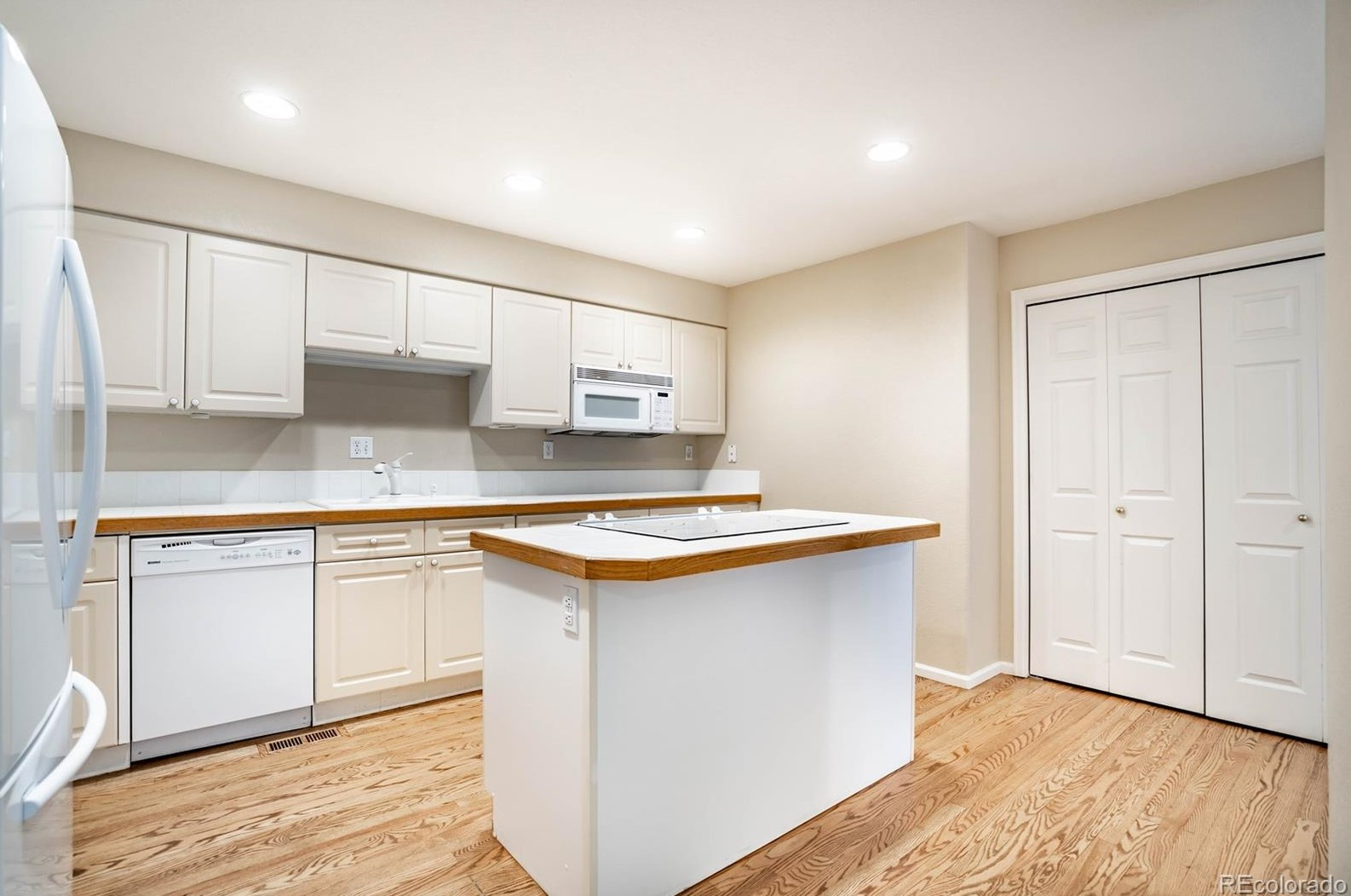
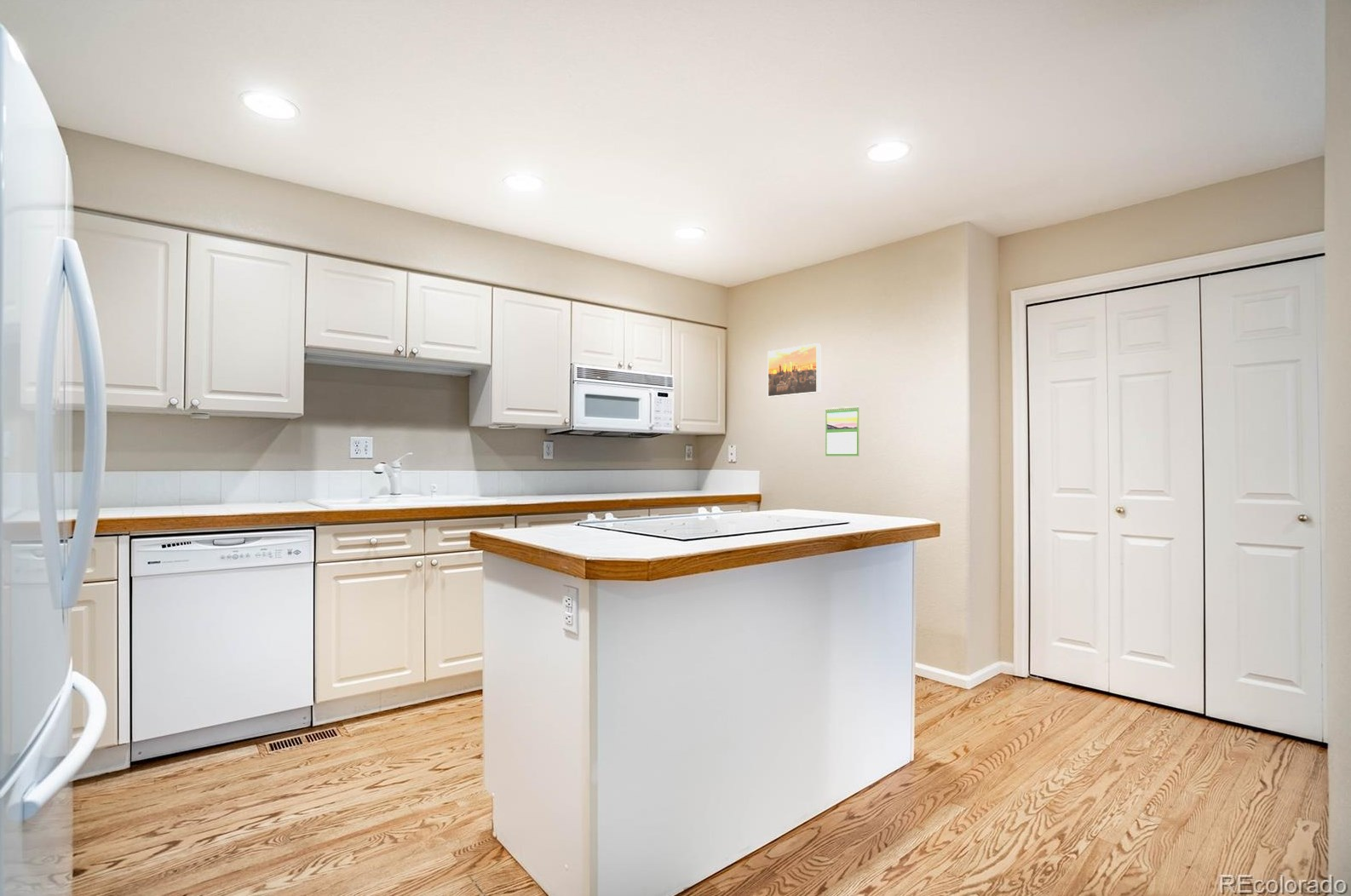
+ calendar (842, 431)
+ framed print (793, 371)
